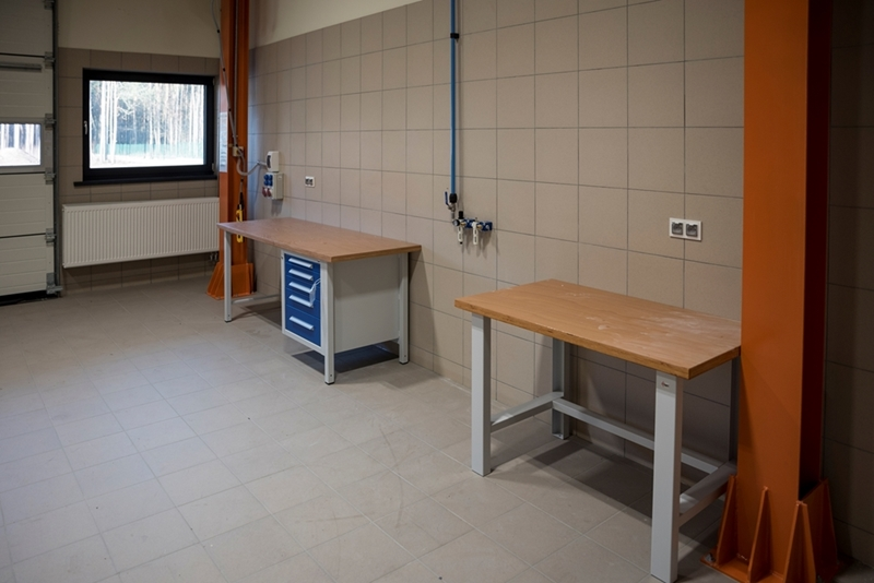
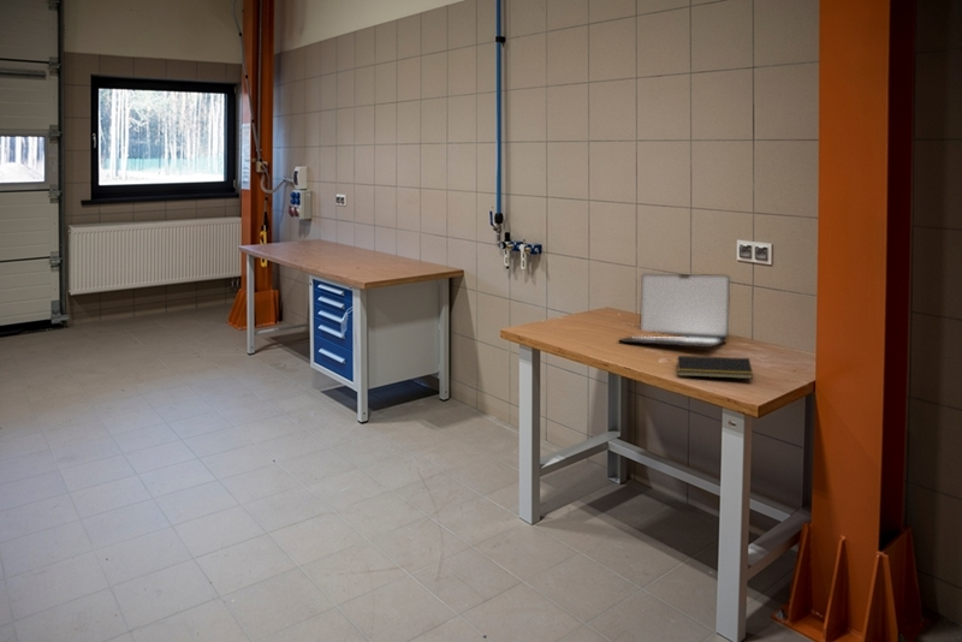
+ laptop (673, 308)
+ notepad (713, 367)
